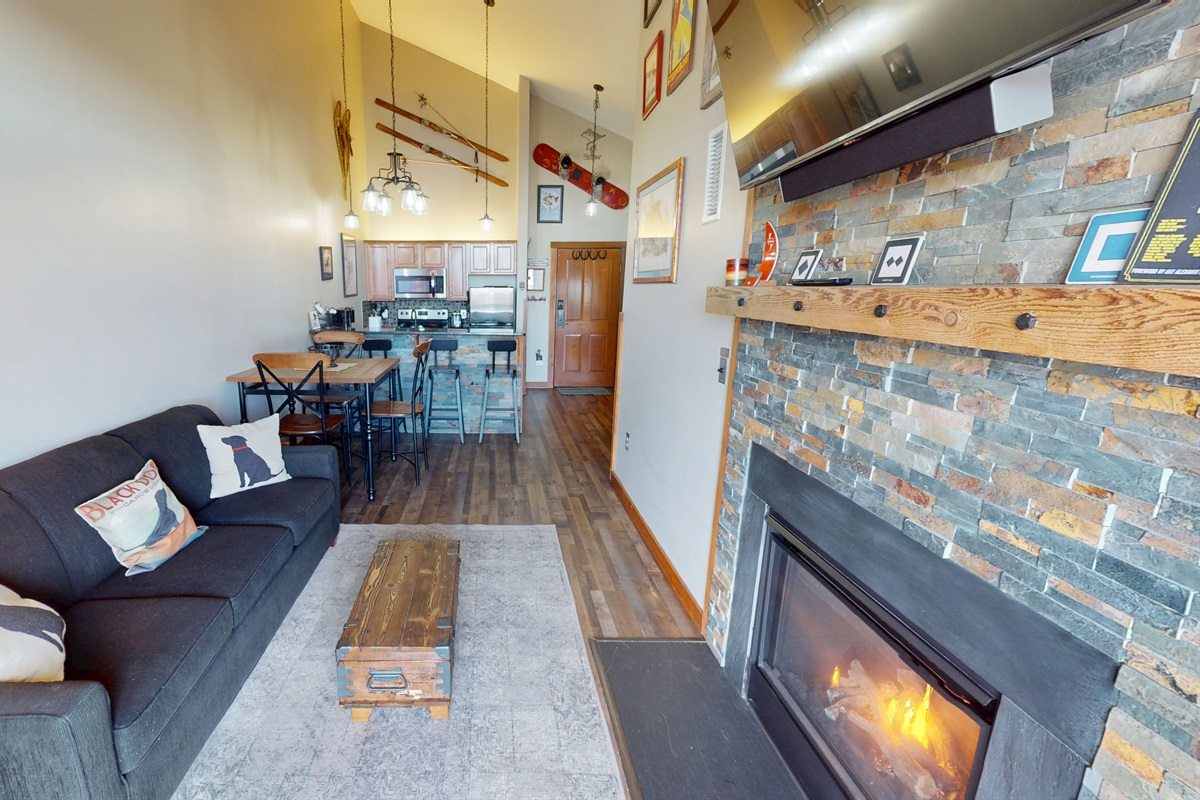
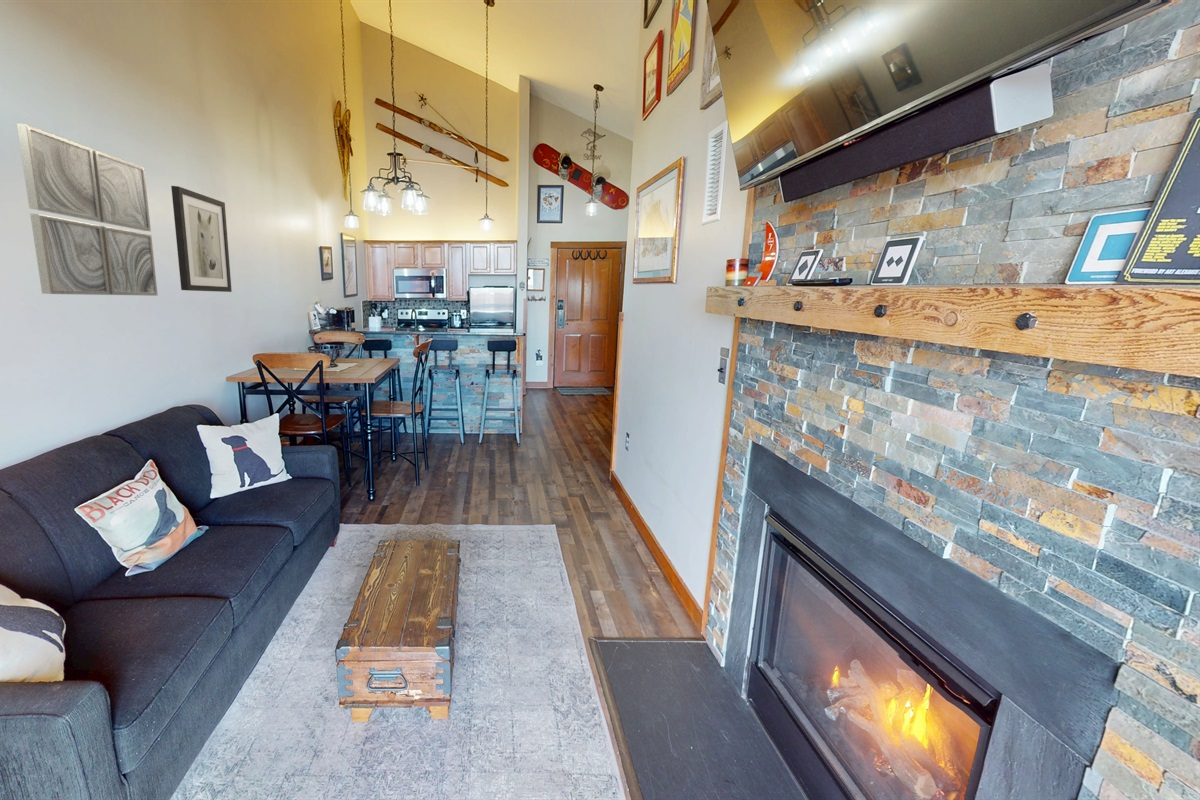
+ wall art (98, 225)
+ wall art (204, 243)
